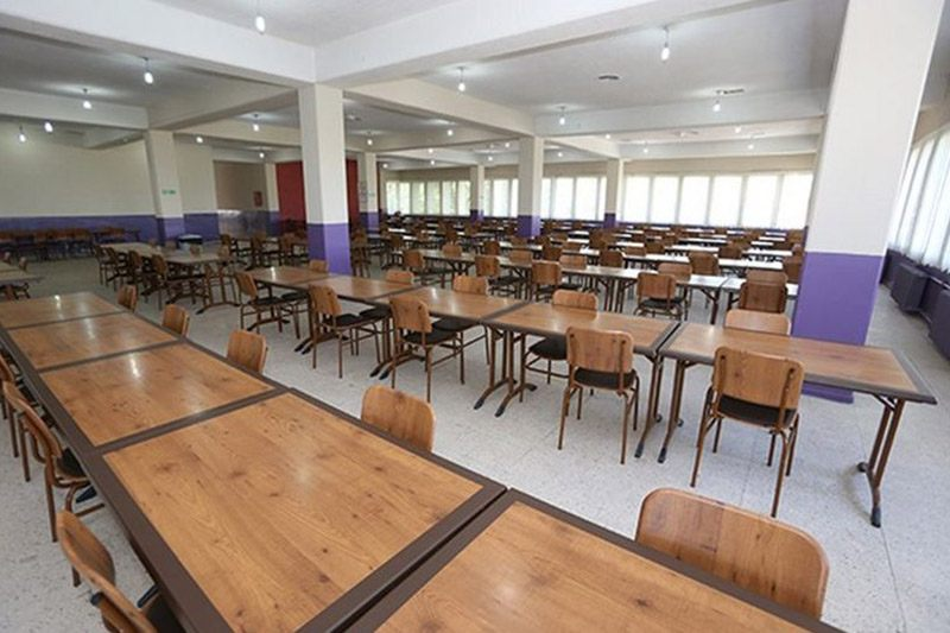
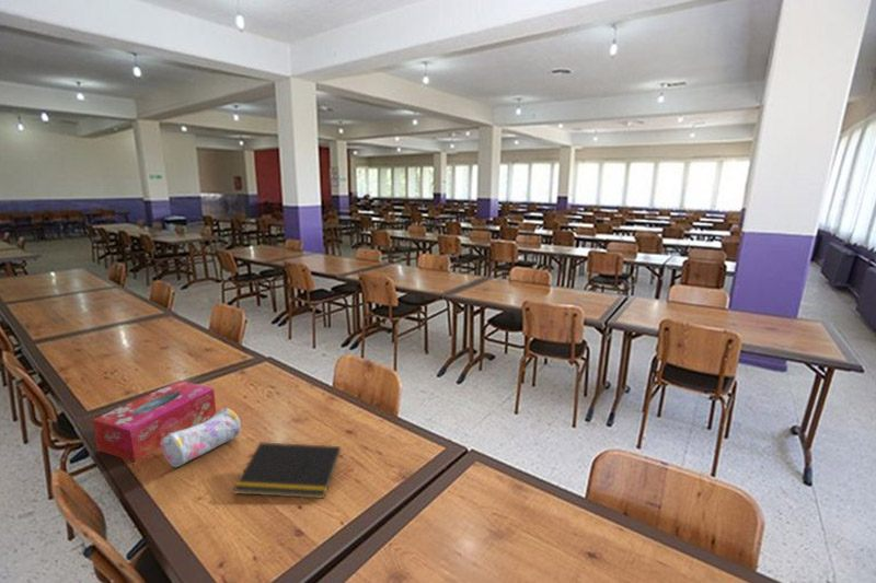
+ notepad (289, 468)
+ tissue box (159, 417)
+ pencil case (203, 435)
